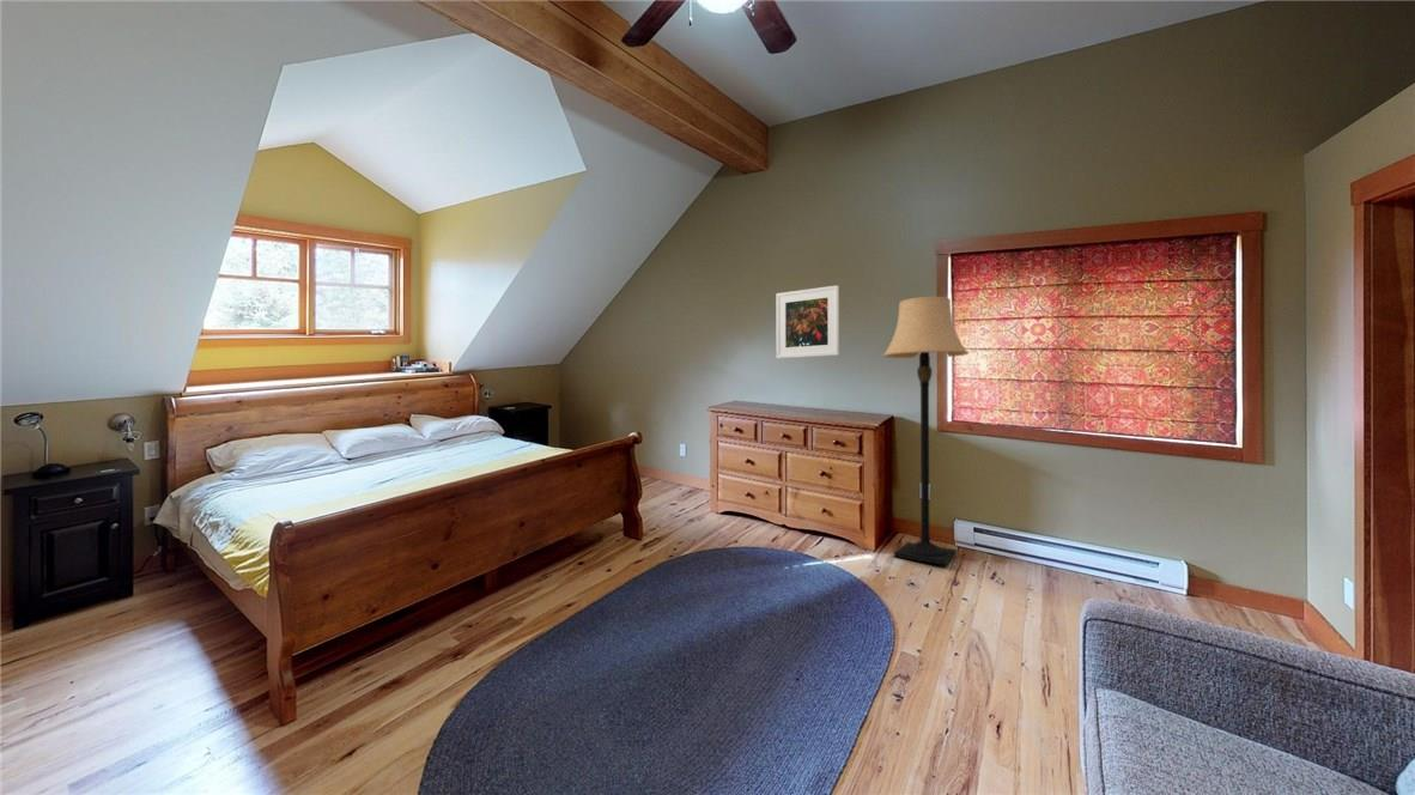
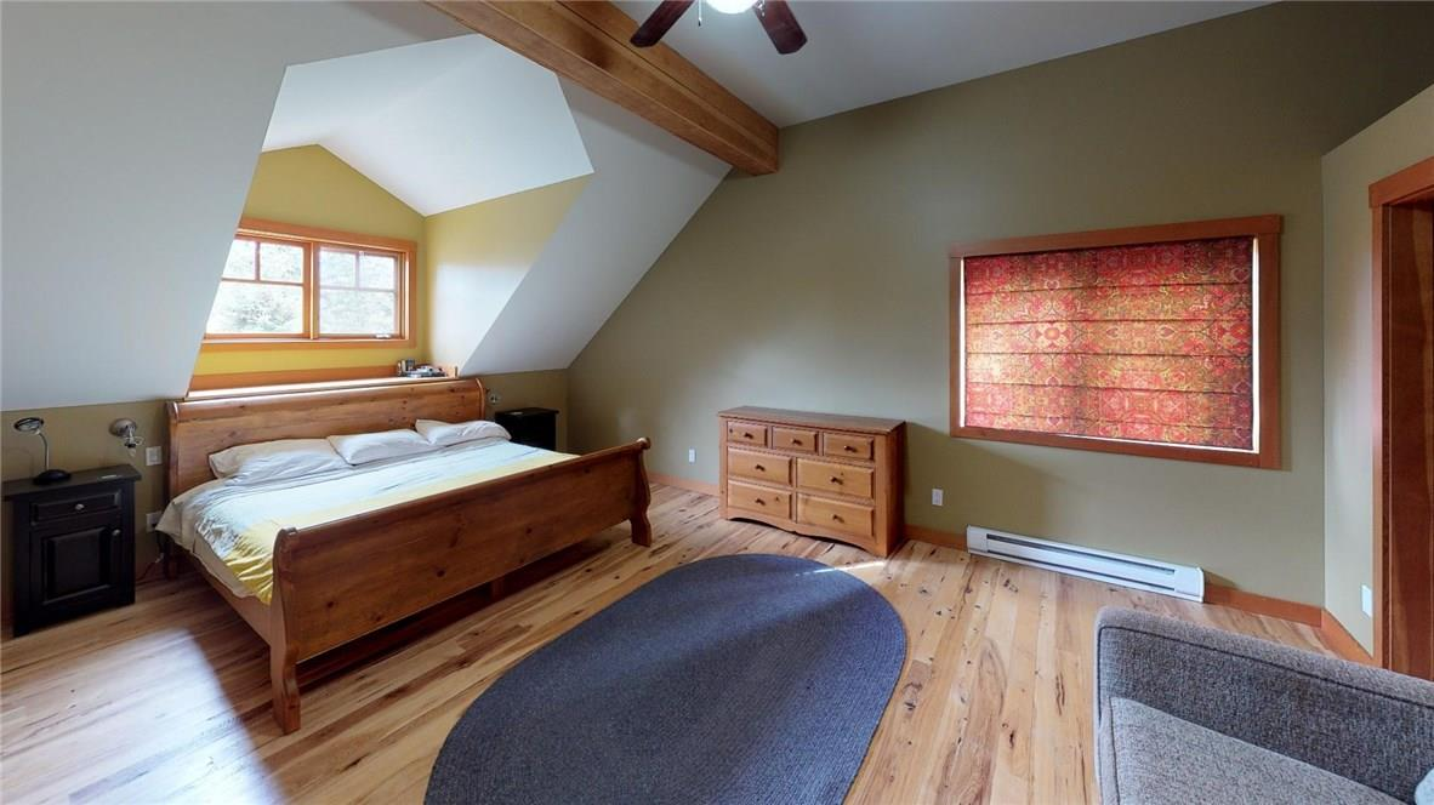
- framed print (806, 323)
- lamp (924, 427)
